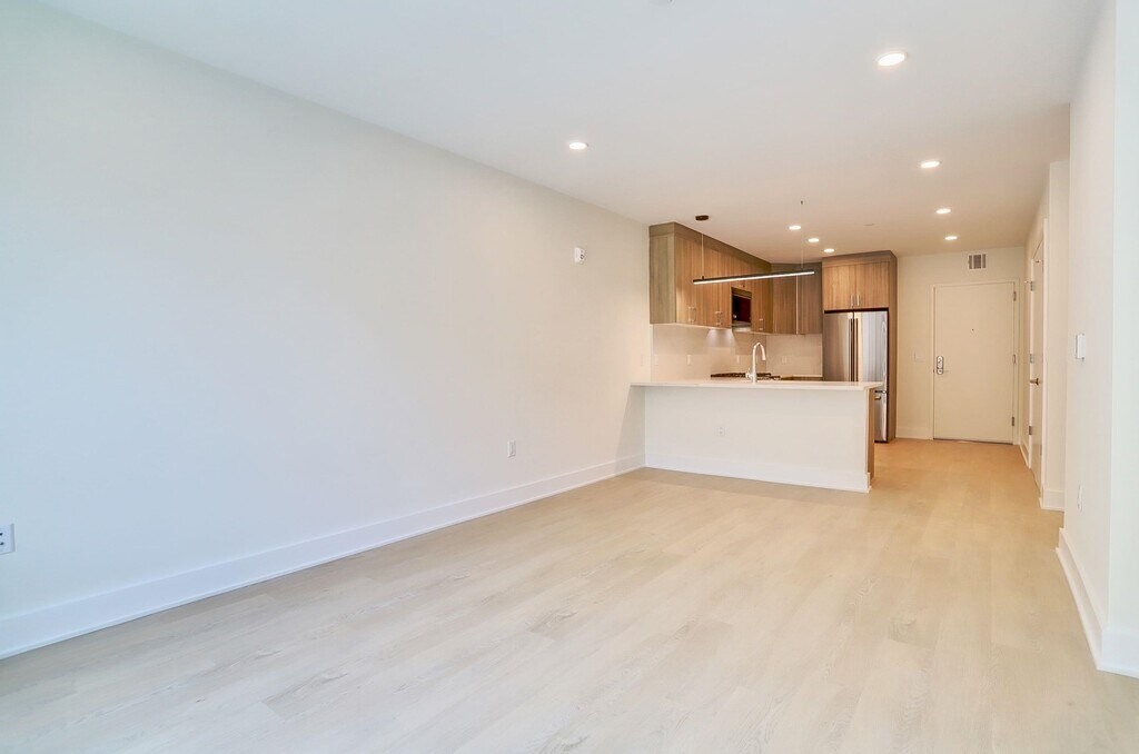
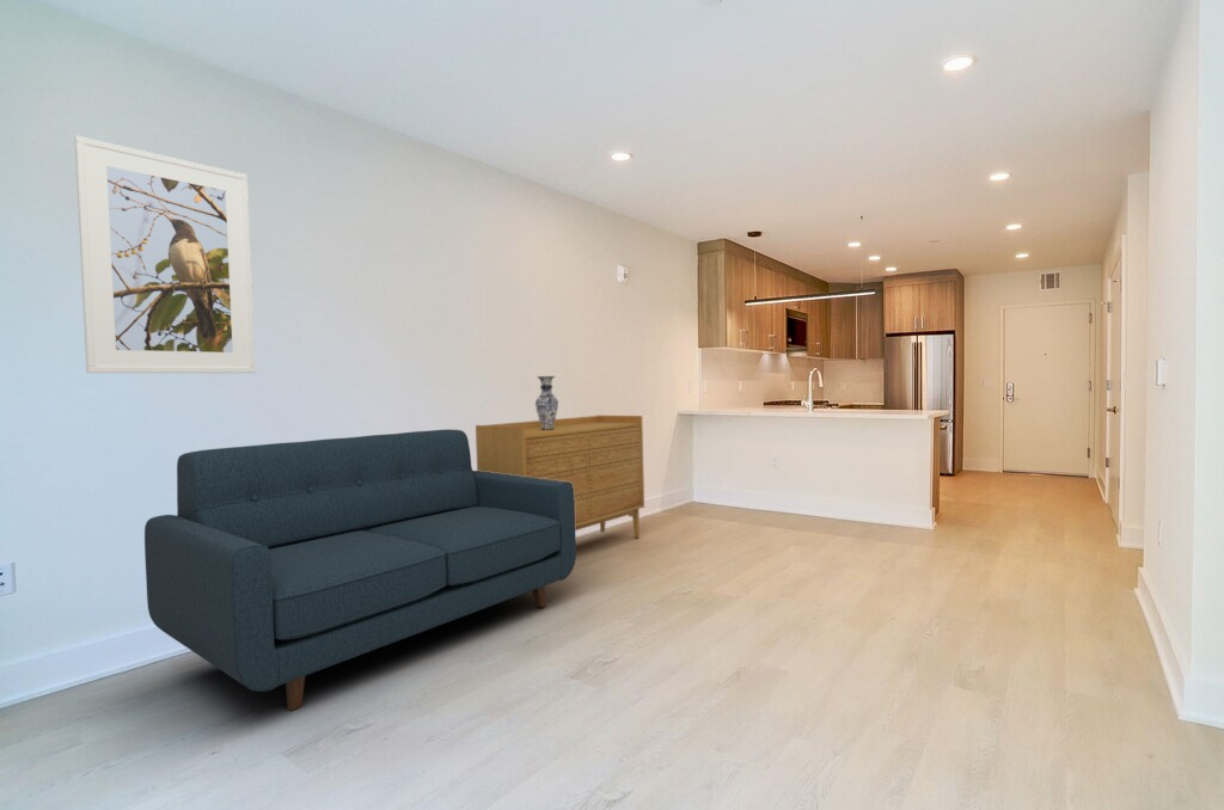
+ vase (546, 403)
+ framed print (173, 265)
+ sofa (386, 533)
+ sideboard (569, 481)
